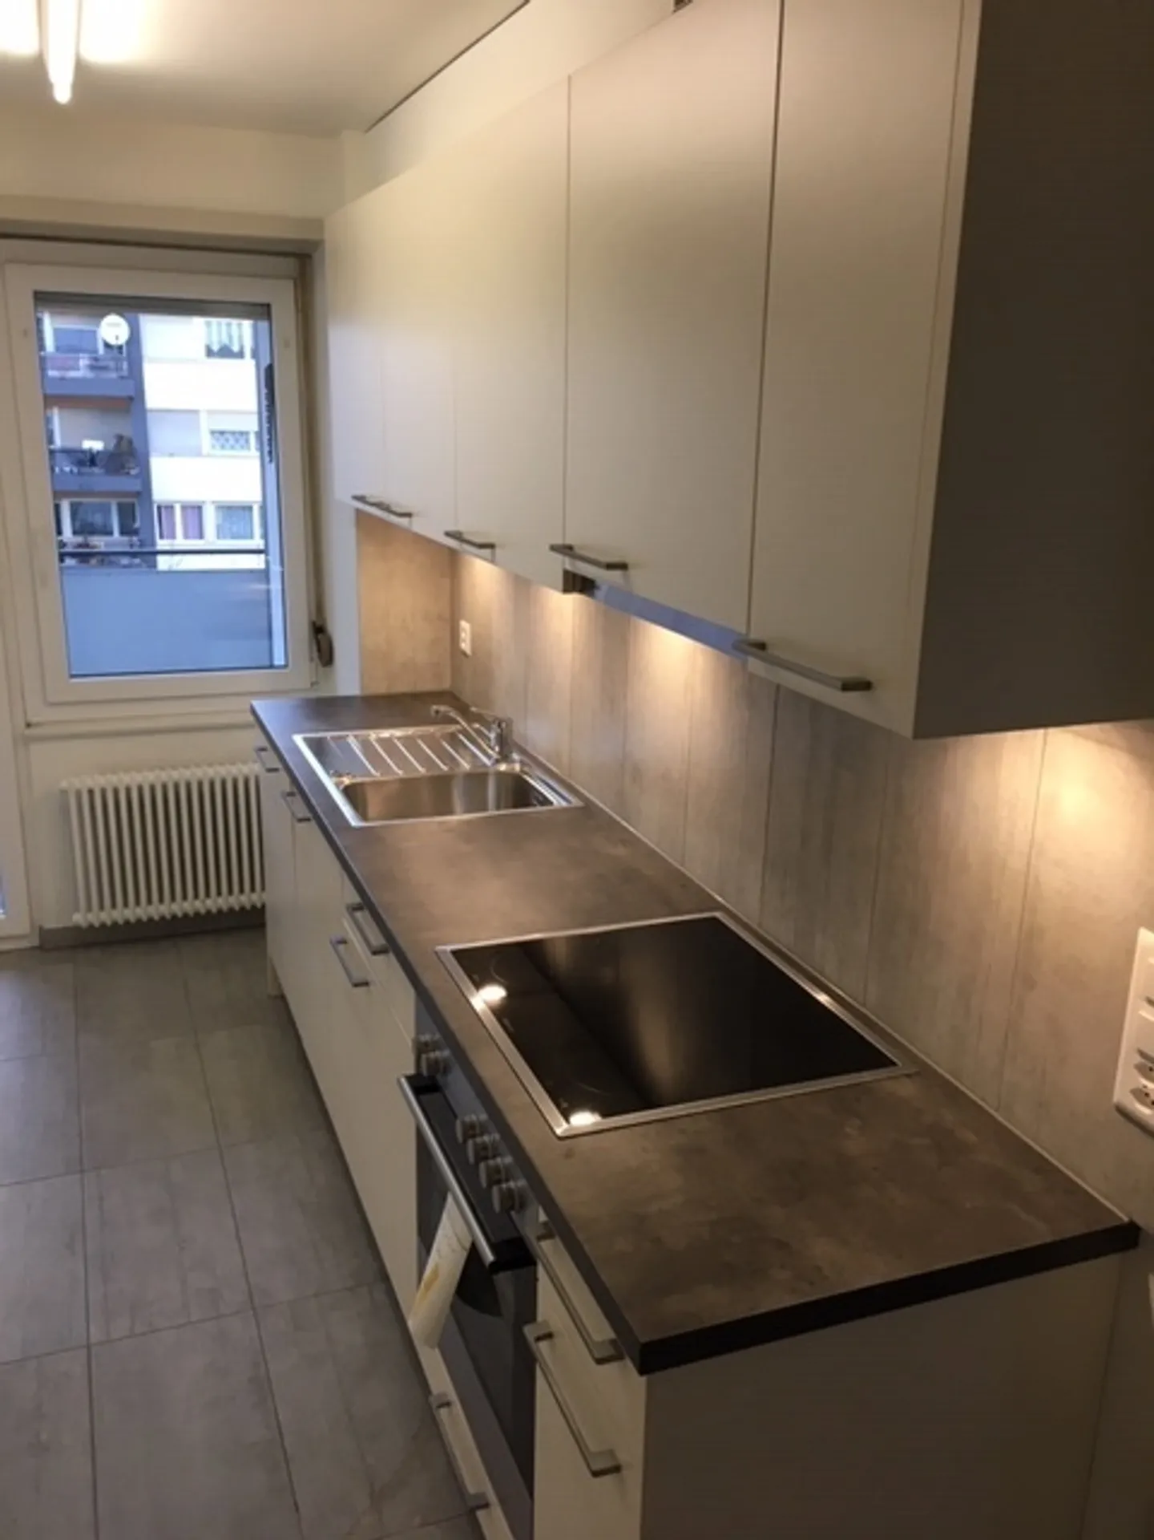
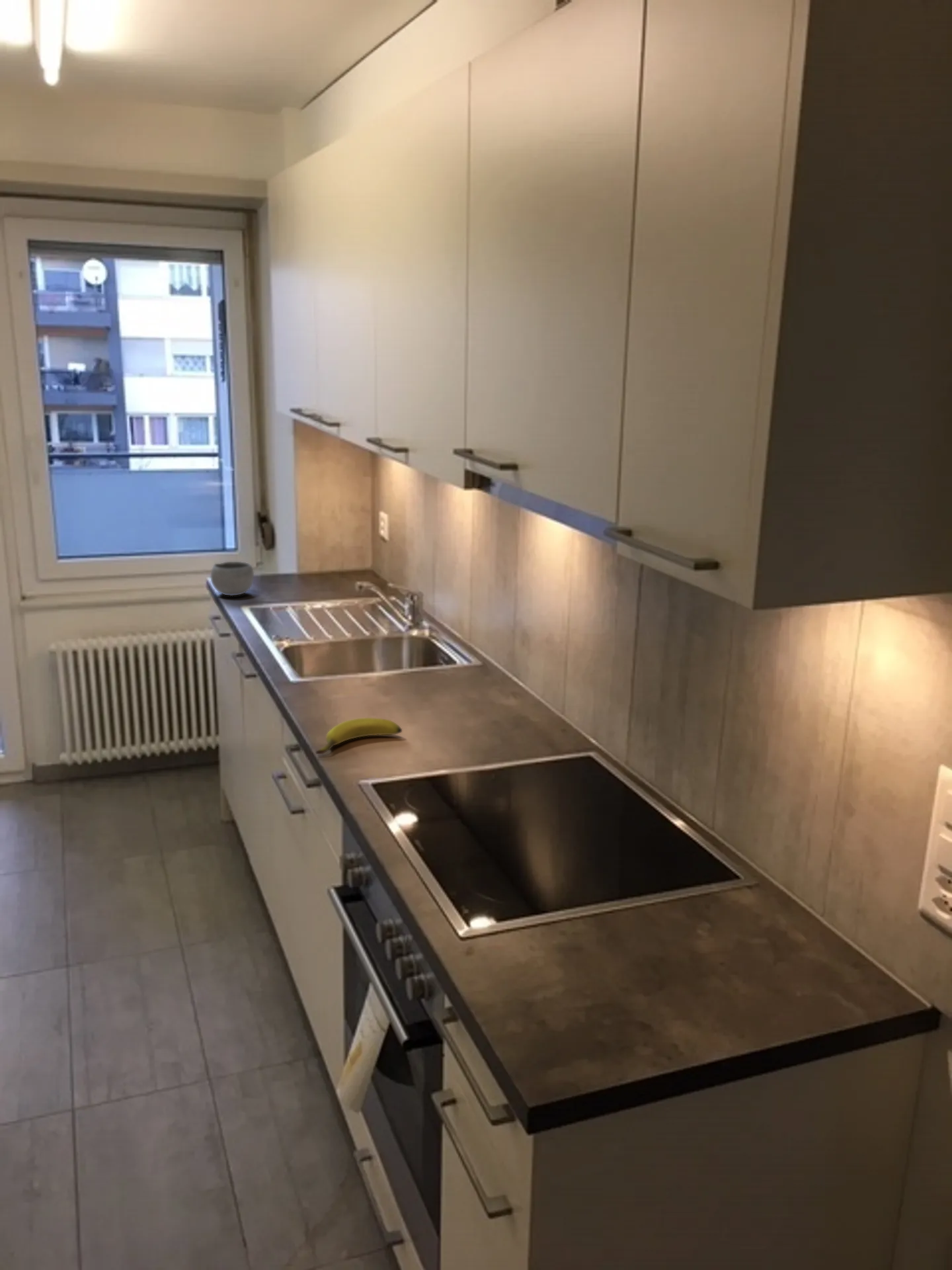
+ banana (355, 732)
+ bowl (232, 579)
